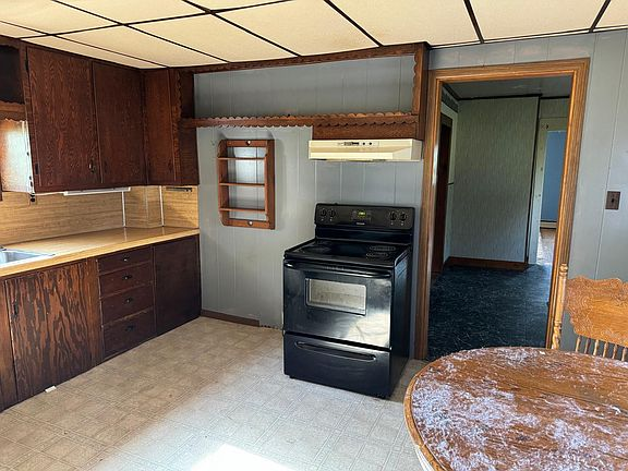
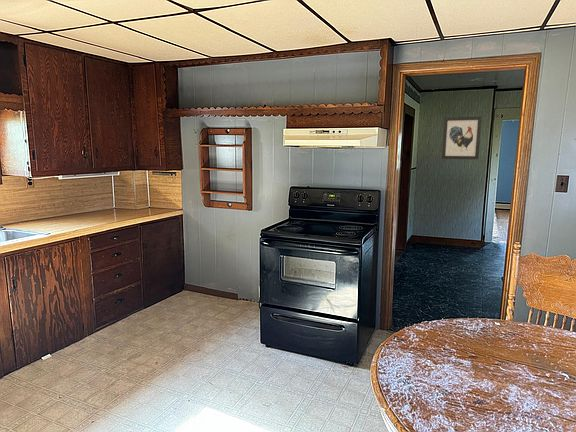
+ wall art (461, 138)
